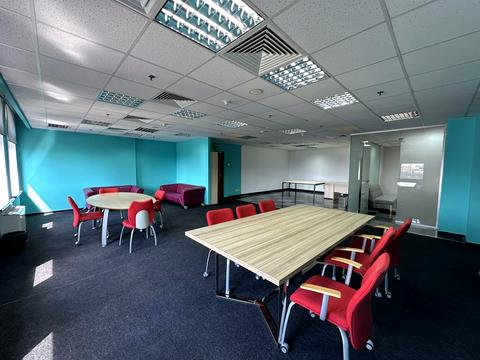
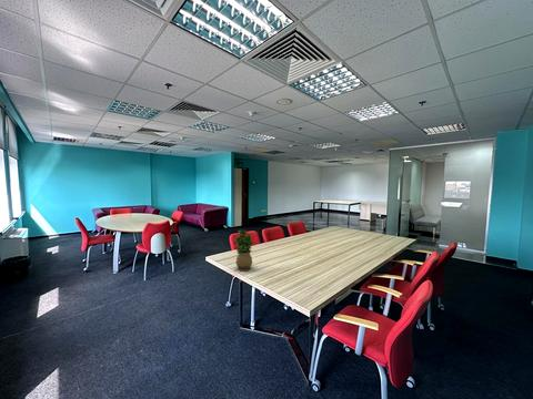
+ potted plant (243, 249)
